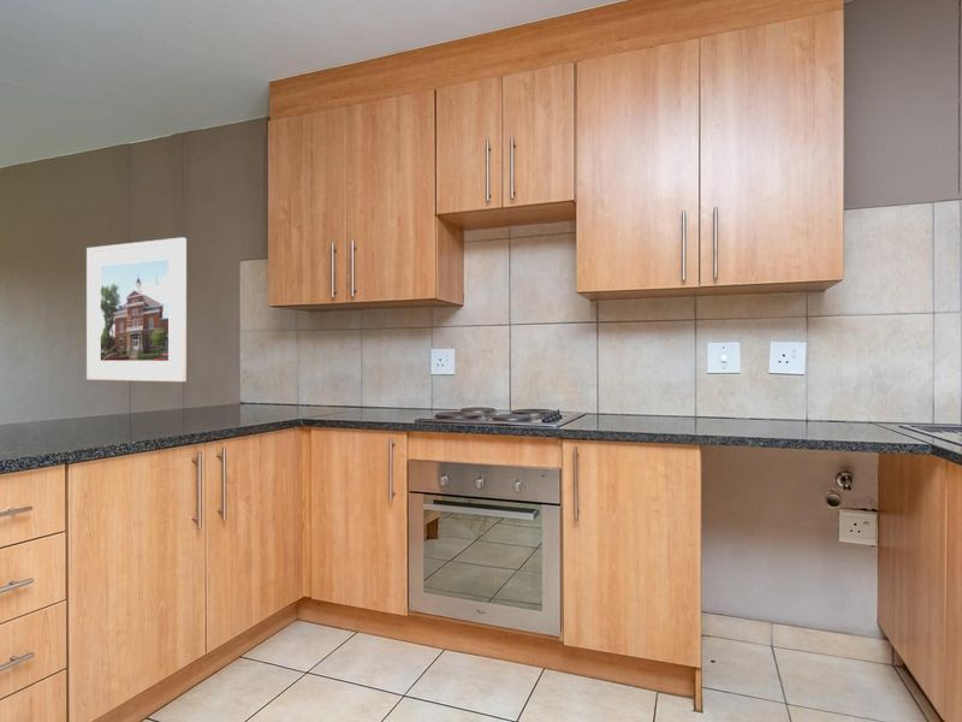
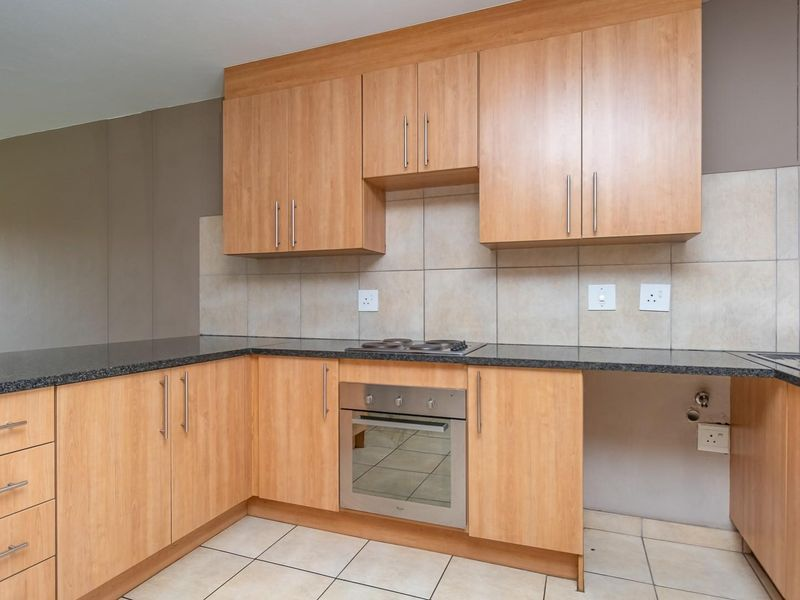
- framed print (133, 312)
